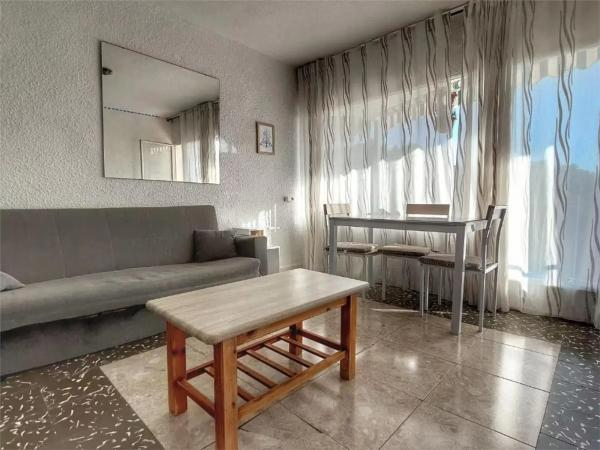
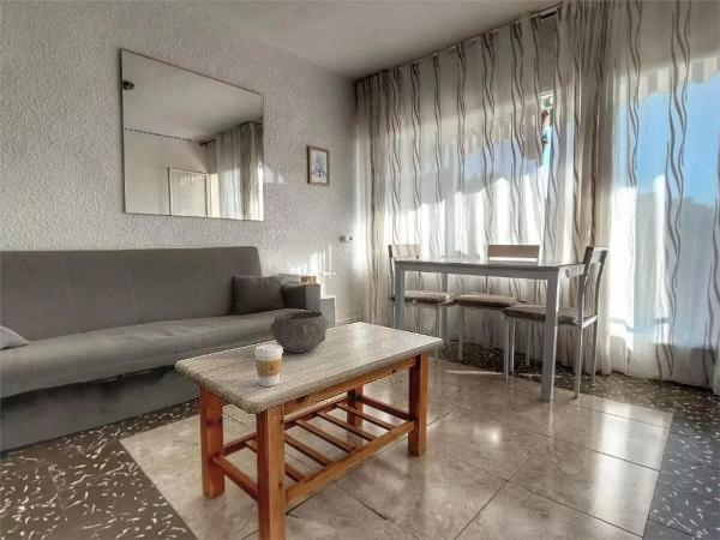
+ coffee cup (269, 364)
+ bowl (300, 331)
